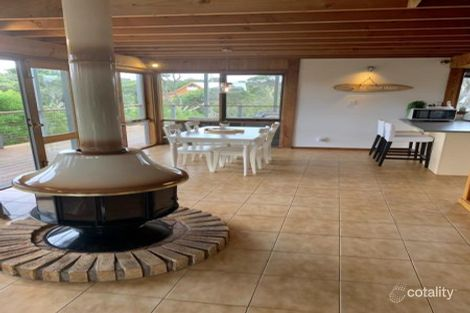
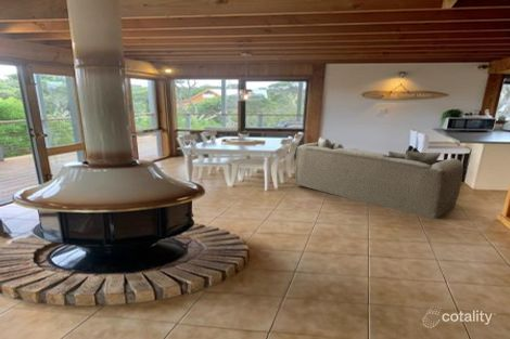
+ sofa (370, 168)
